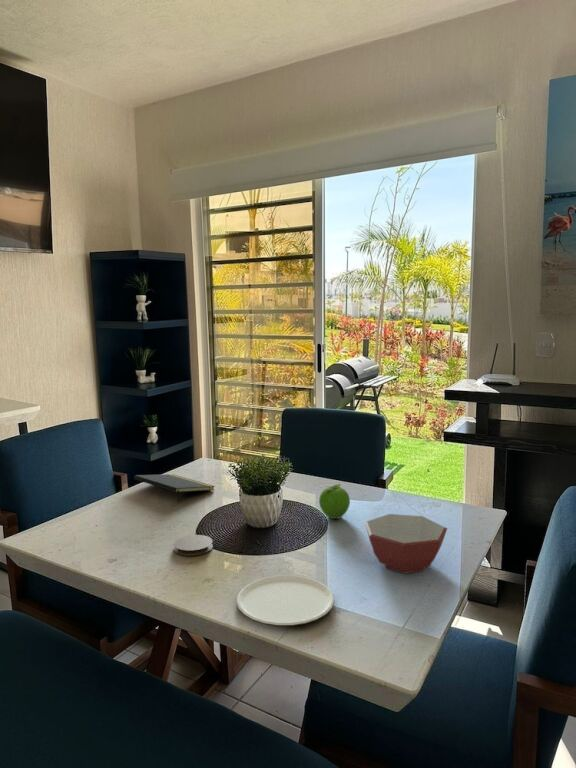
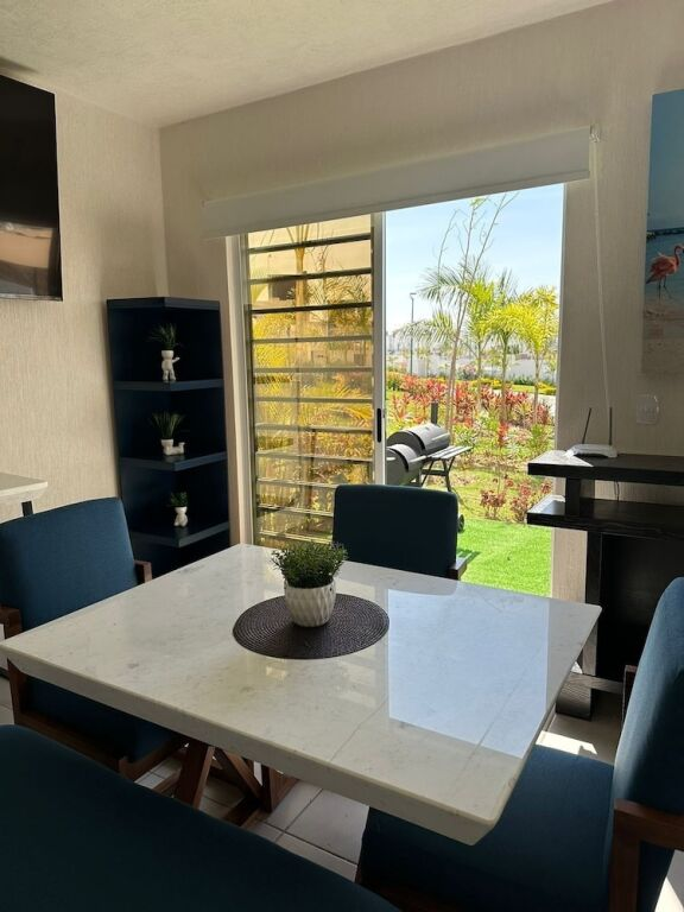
- notepad (174, 482)
- coaster (193, 544)
- bowl (406, 545)
- plate (285, 599)
- fruit (334, 500)
